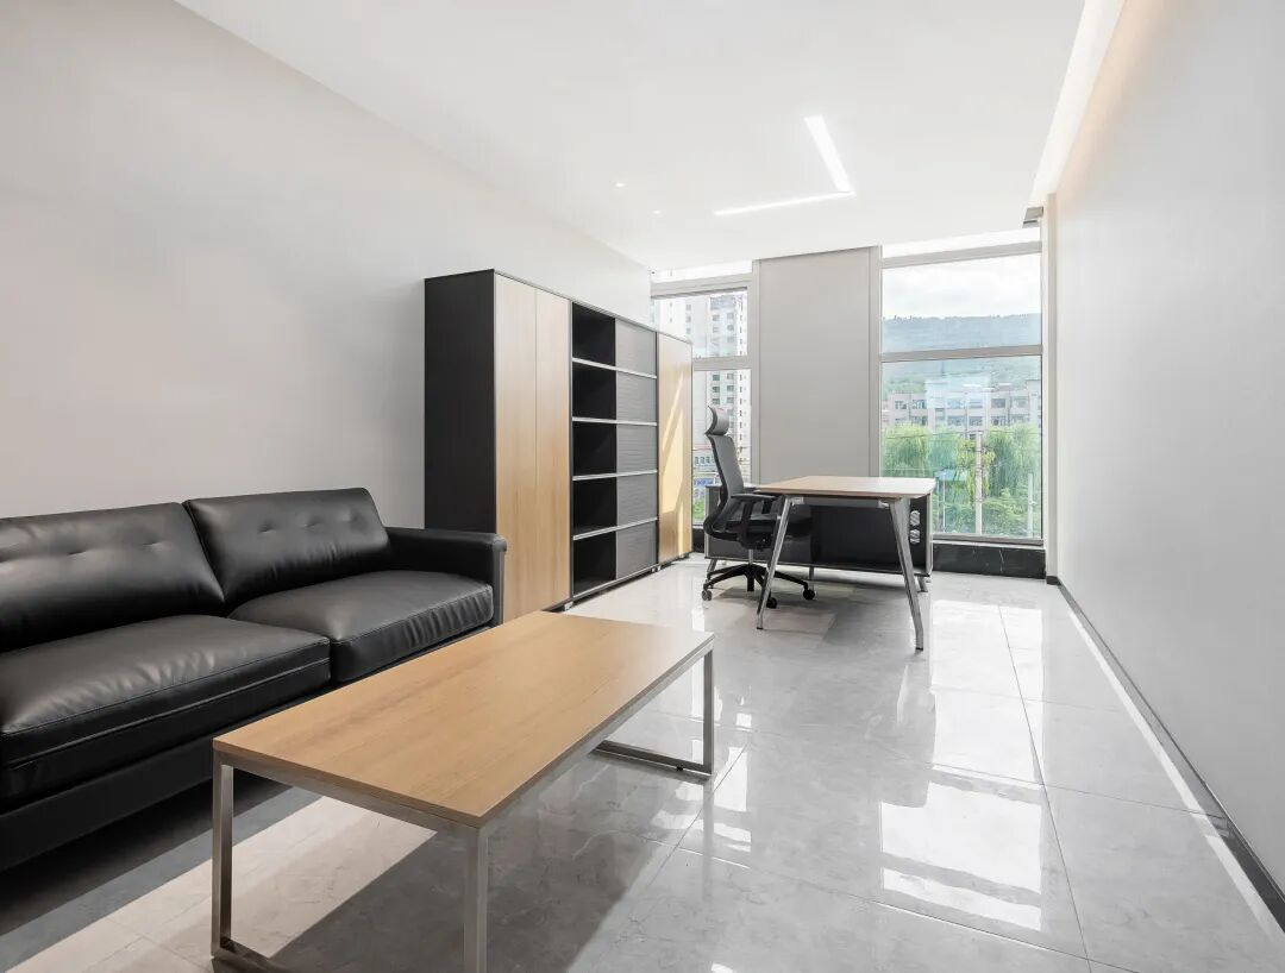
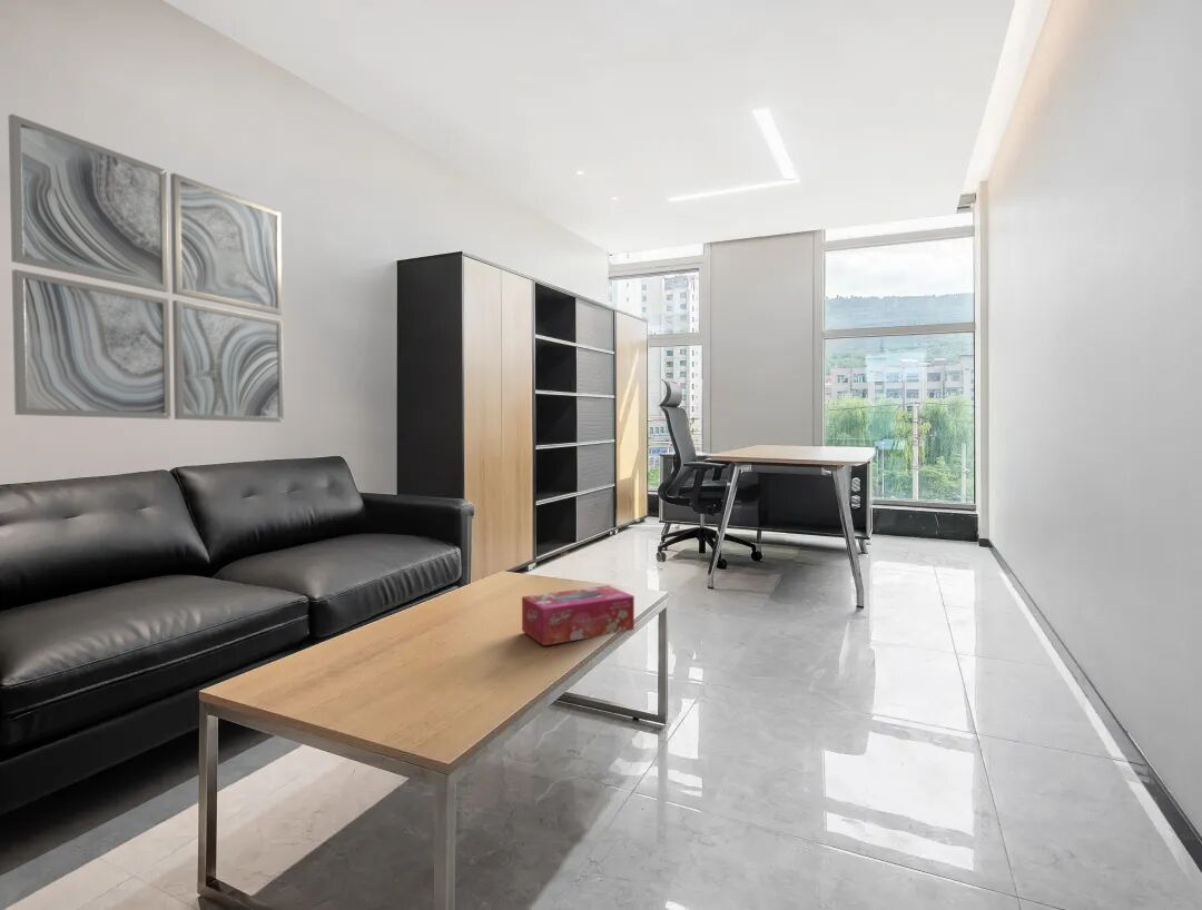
+ tissue box (578, 613)
+ wall art (167, 298)
